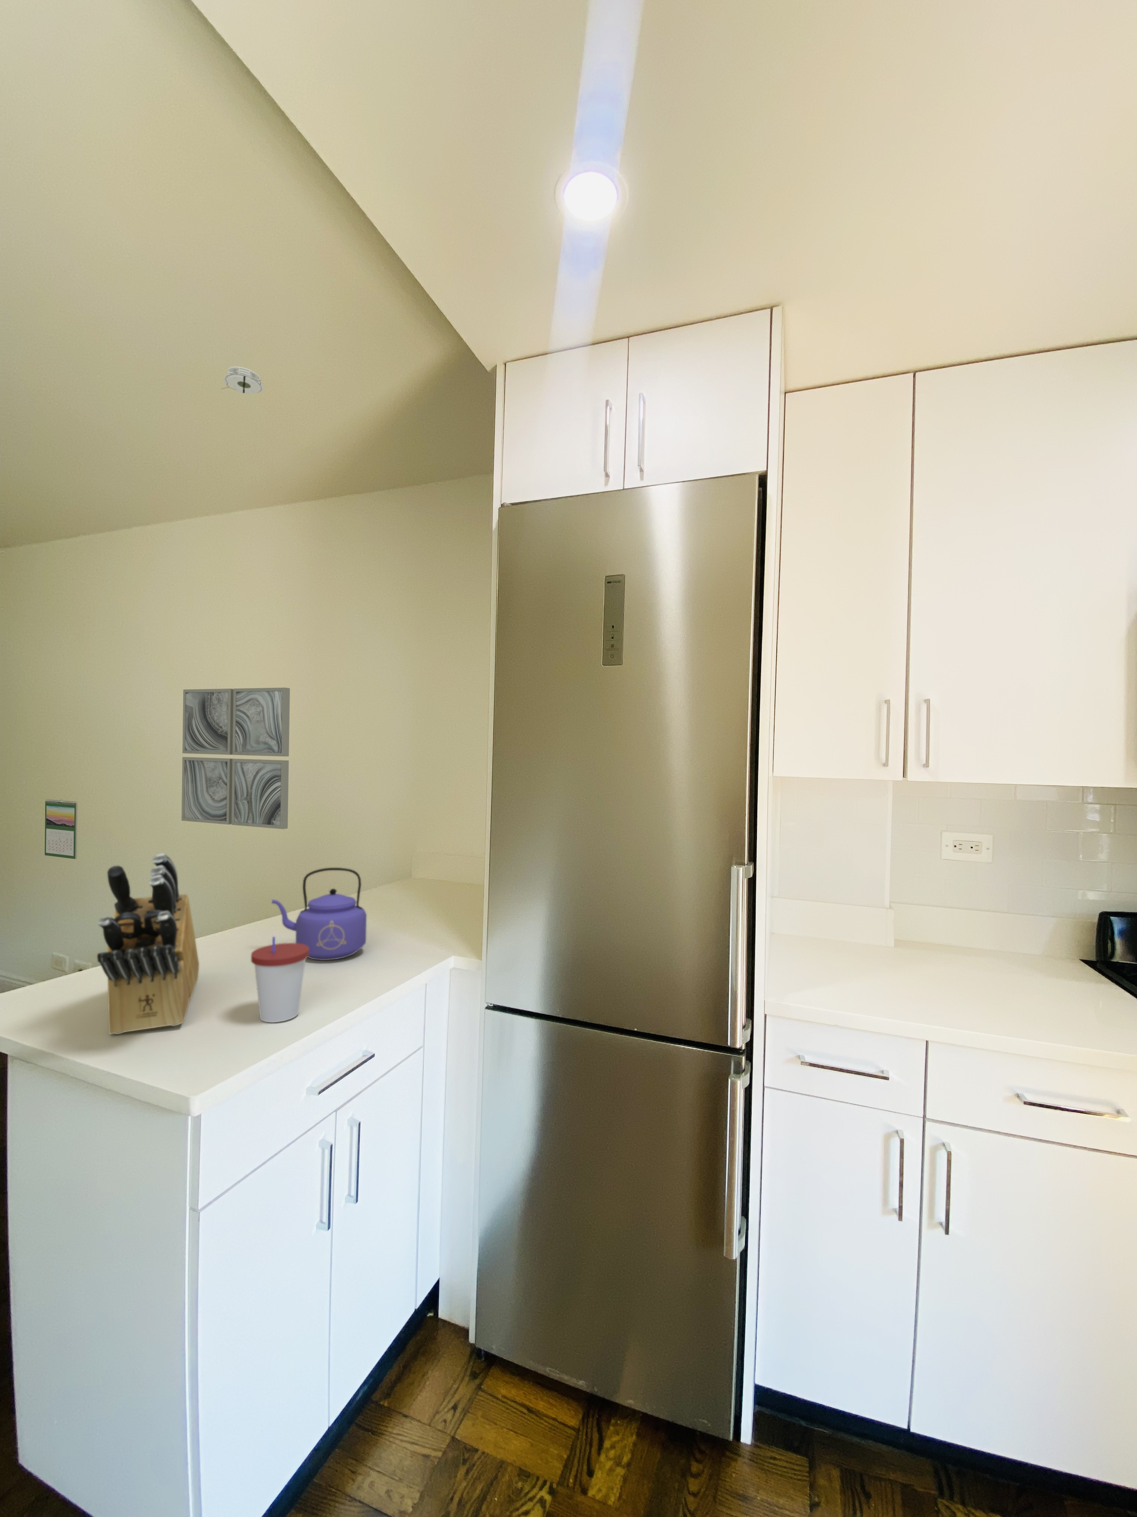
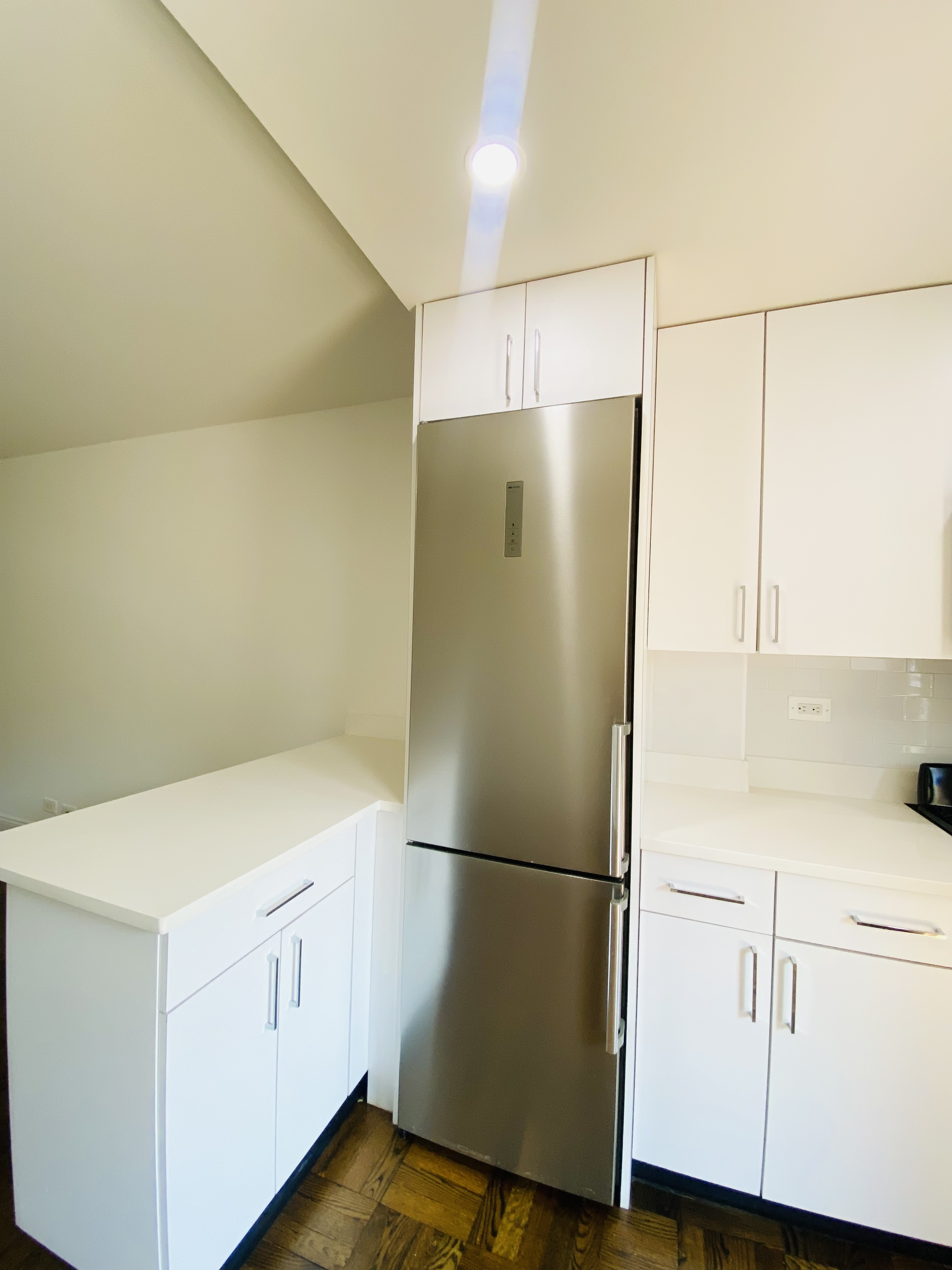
- smoke detector (242, 380)
- kettle (320, 910)
- wall art (234, 755)
- calendar (61, 828)
- cup (281, 975)
- knife block (154, 929)
